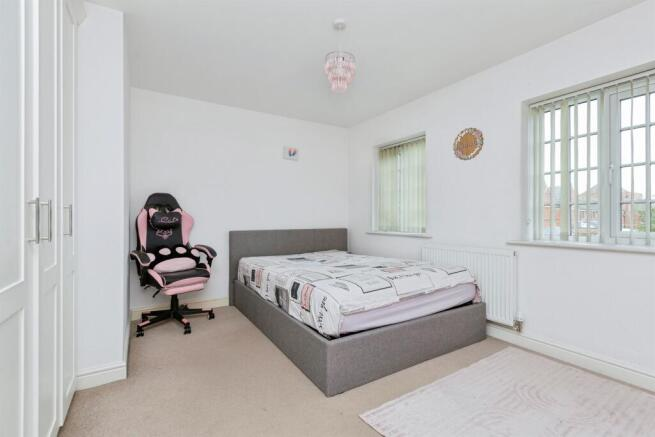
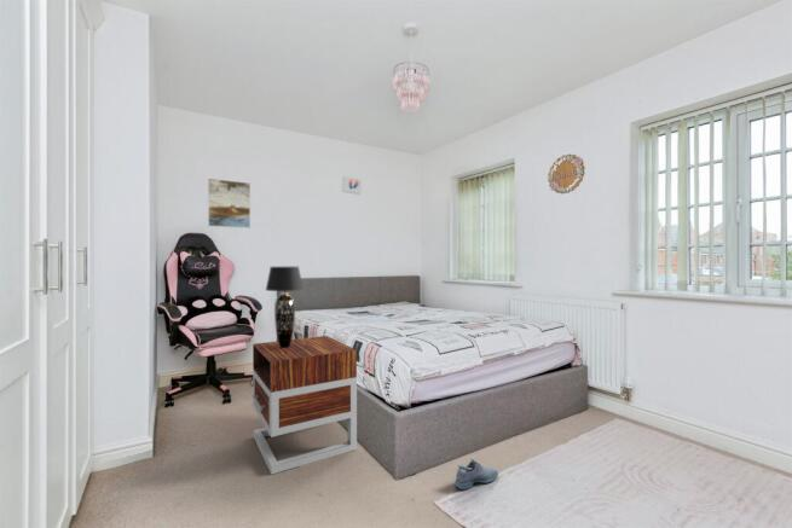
+ shoe (476, 469)
+ nightstand (300, 395)
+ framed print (229, 203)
+ table lamp (284, 306)
